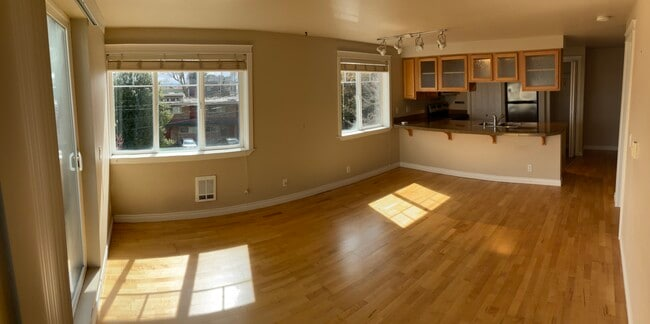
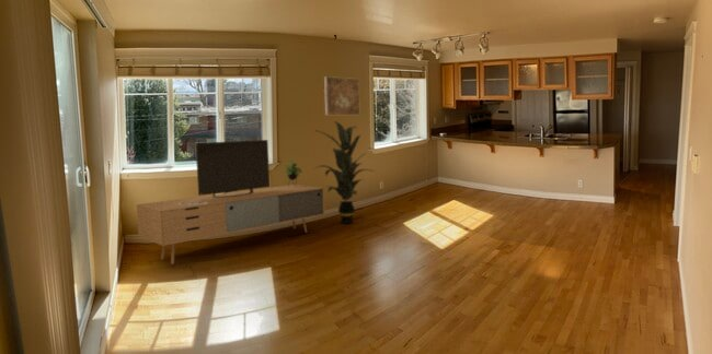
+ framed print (342, 96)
+ indoor plant (341, 172)
+ media console (238, 193)
